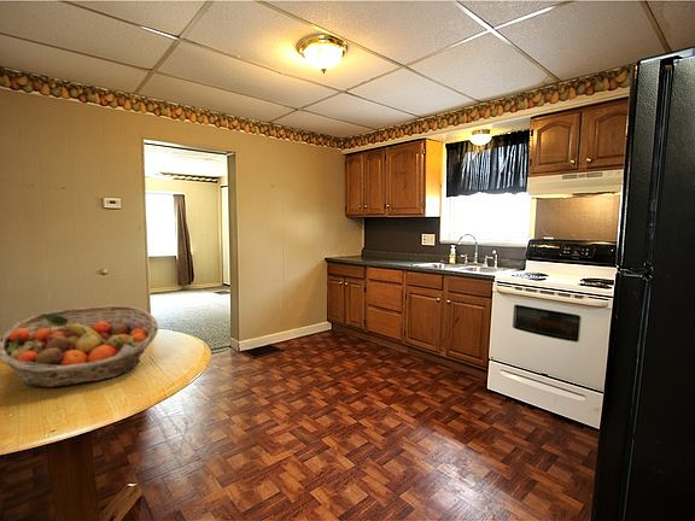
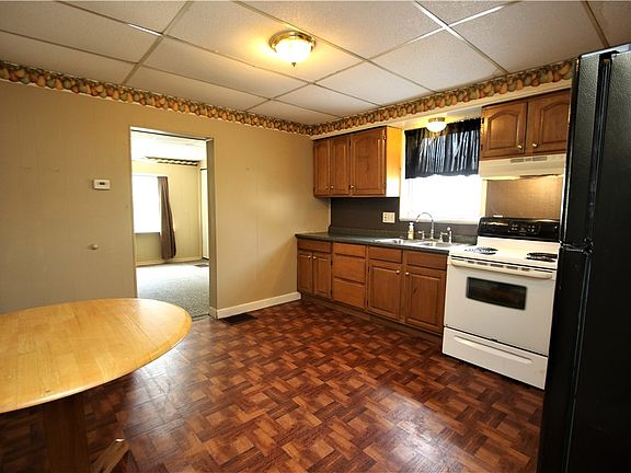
- fruit basket (84, 343)
